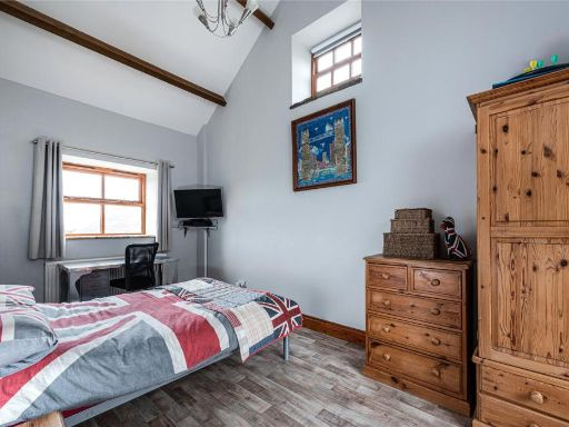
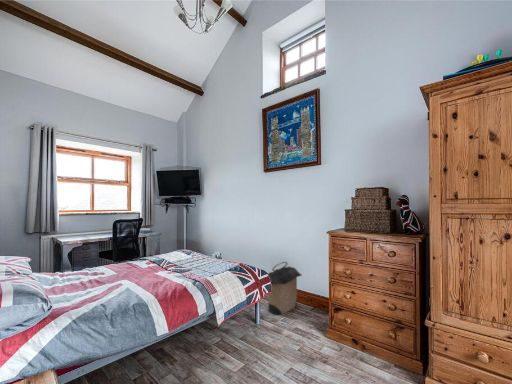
+ laundry hamper (282, 283)
